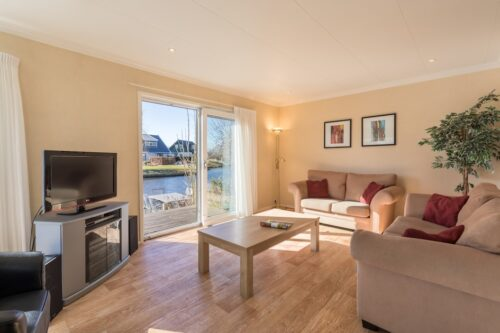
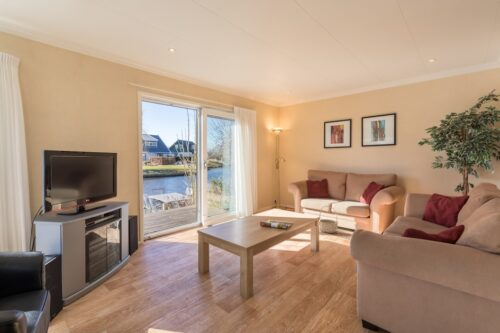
+ basket (327, 219)
